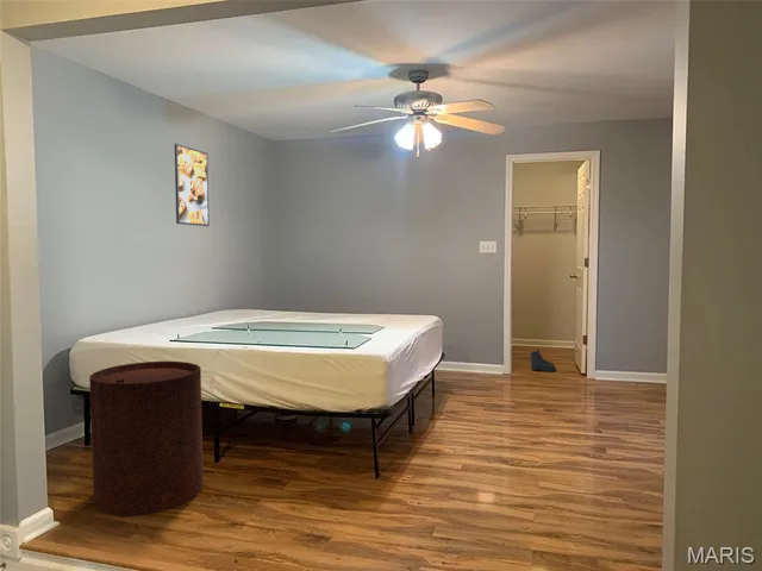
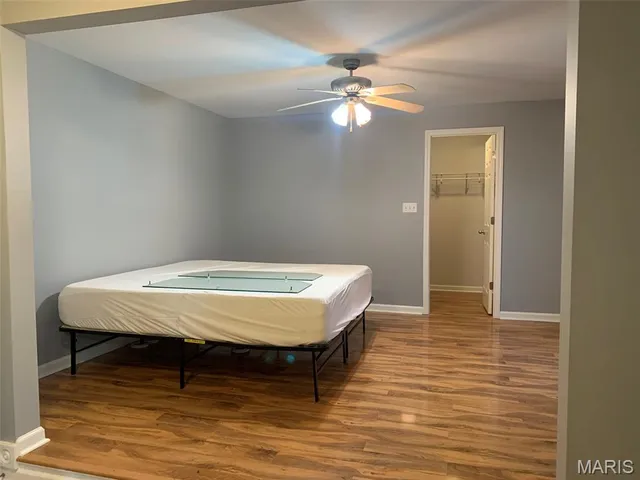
- trash can (149, 431)
- boots (542, 359)
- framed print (192, 187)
